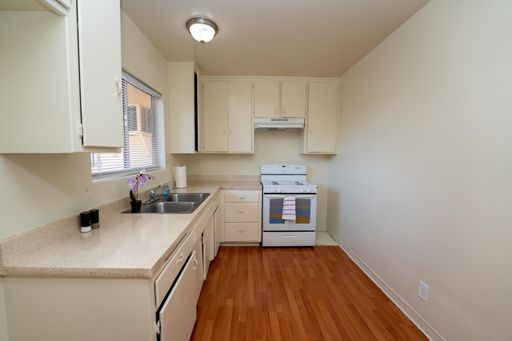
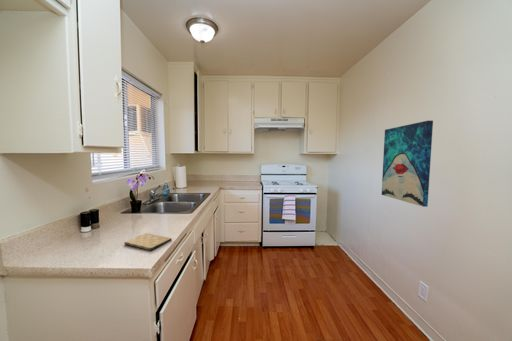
+ cutting board (148, 240)
+ wall art (403, 163)
